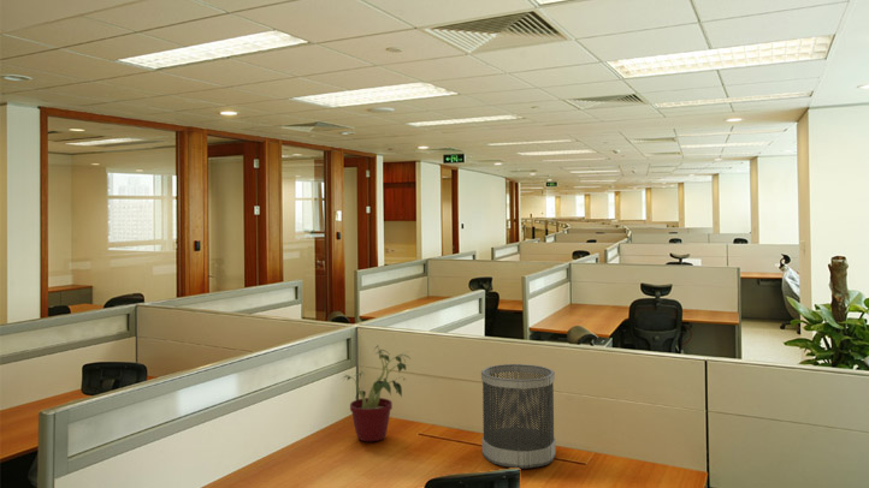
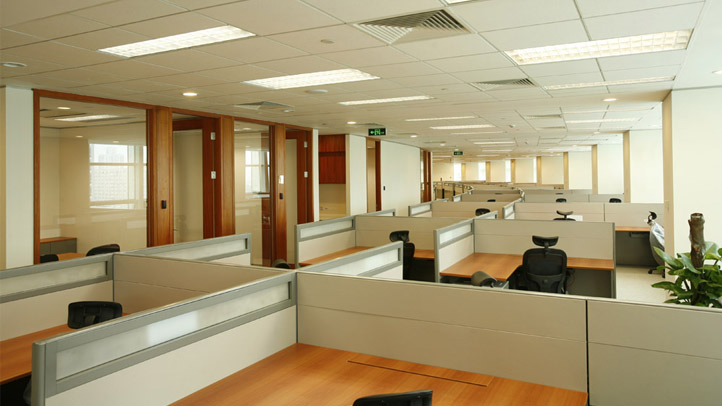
- potted plant (382, 387)
- wastebasket (518, 412)
